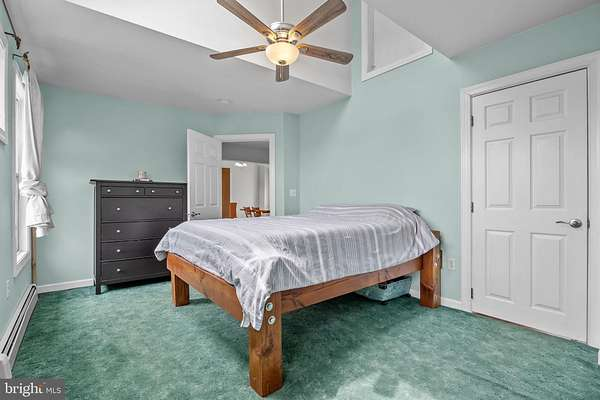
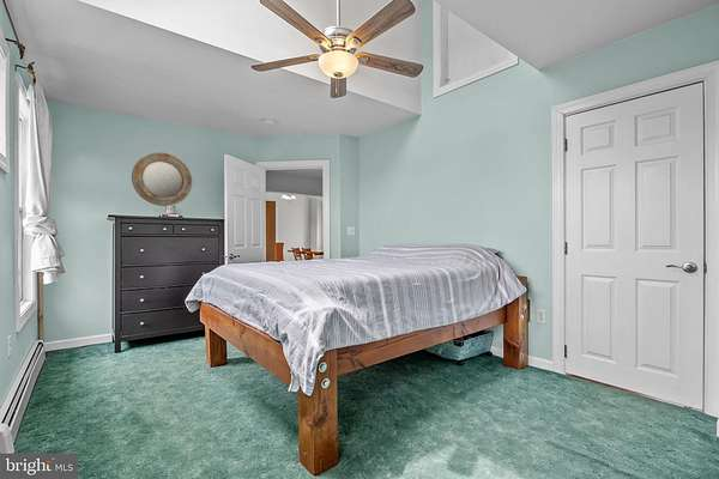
+ home mirror (163, 178)
